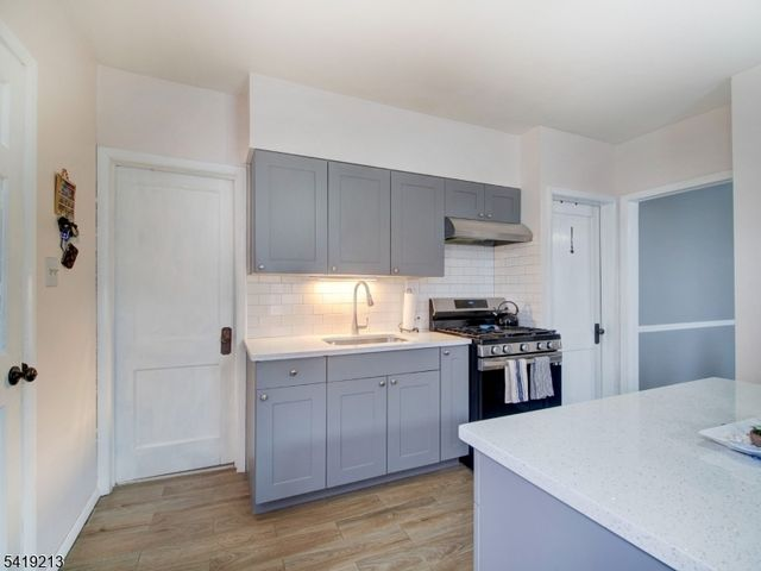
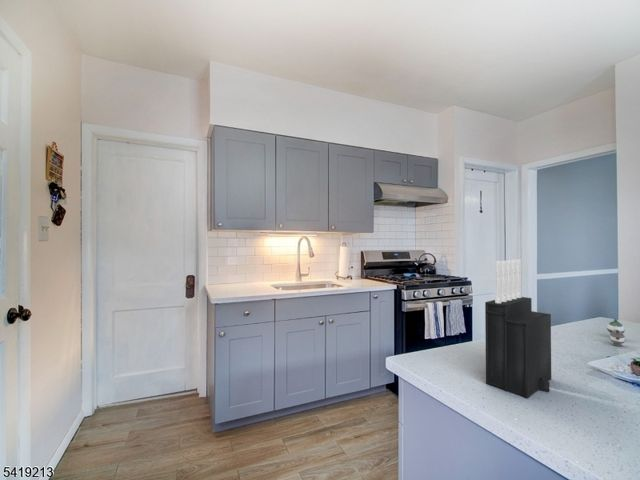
+ teapot (616, 331)
+ knife block (522, 322)
